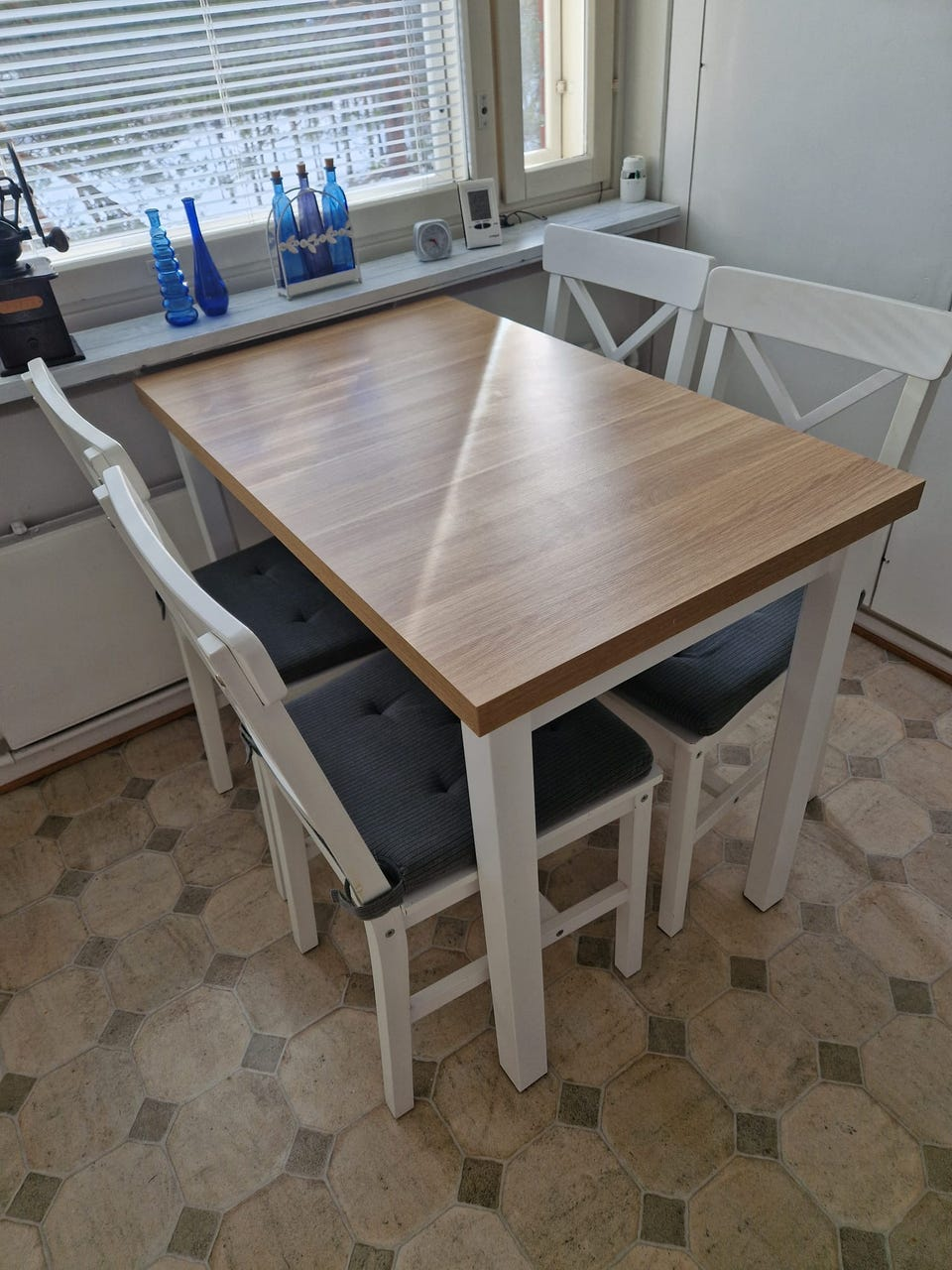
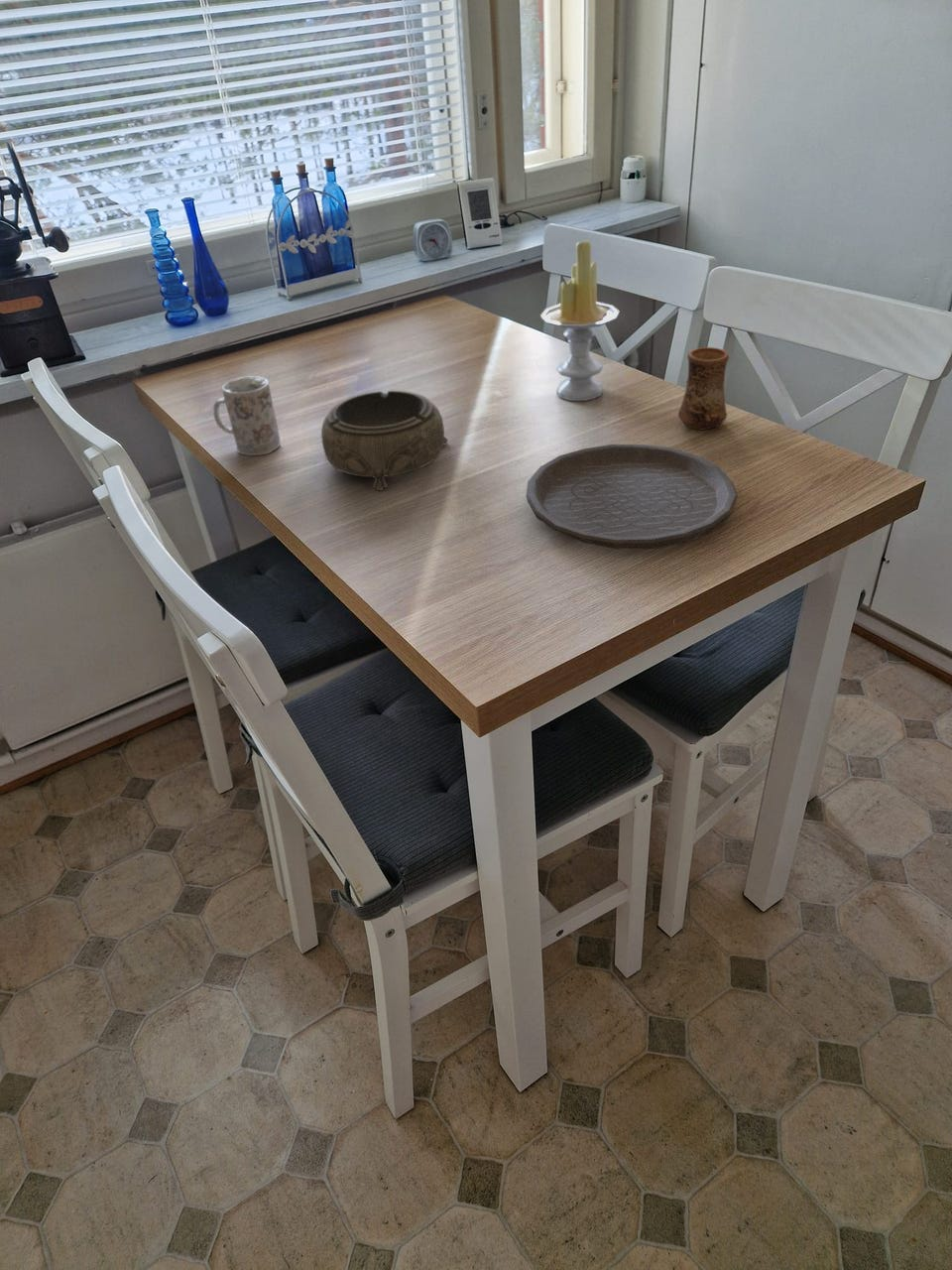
+ candle (579, 318)
+ mug (246, 415)
+ decorative bowl (379, 434)
+ plate (629, 494)
+ cup (704, 389)
